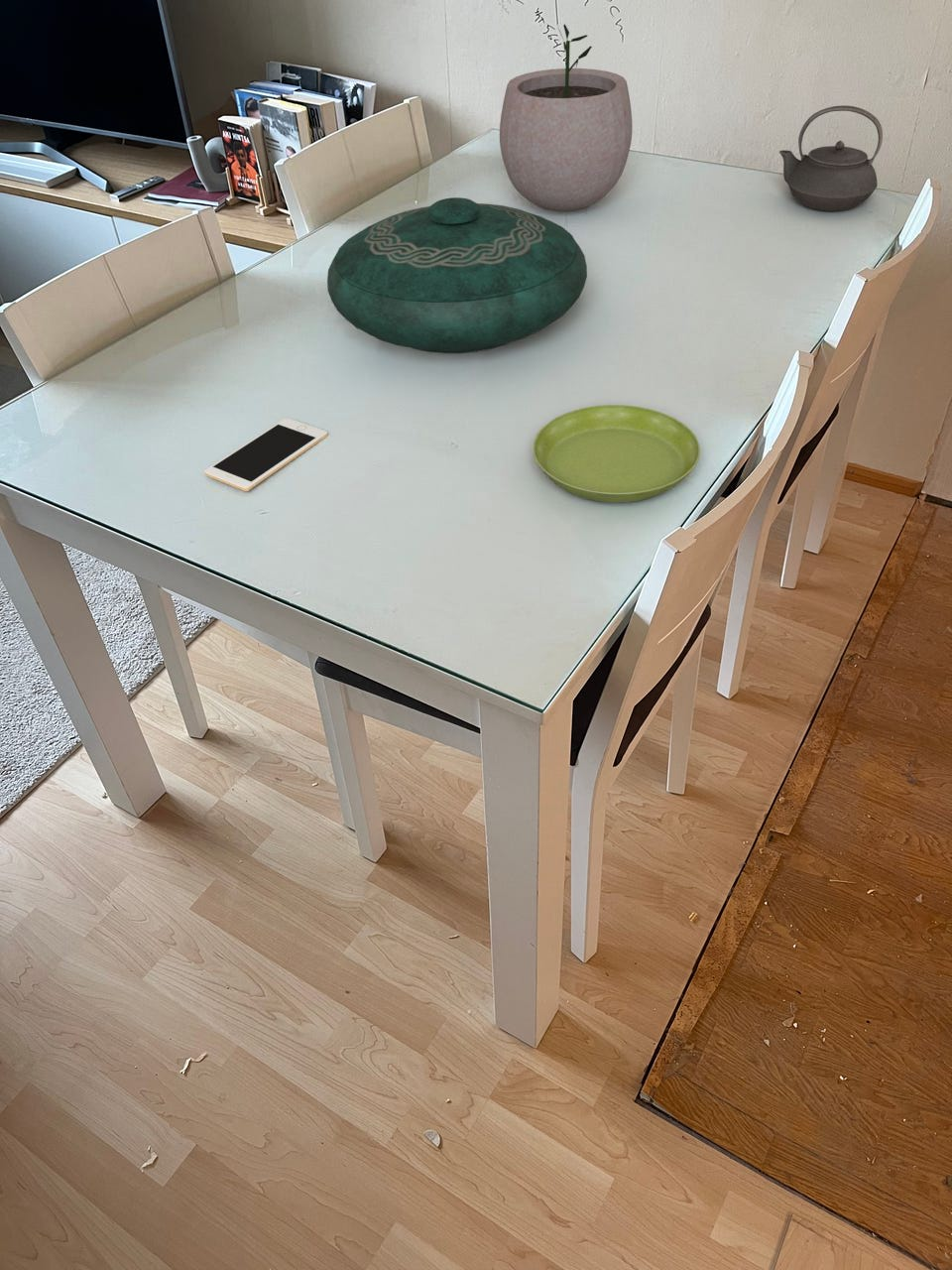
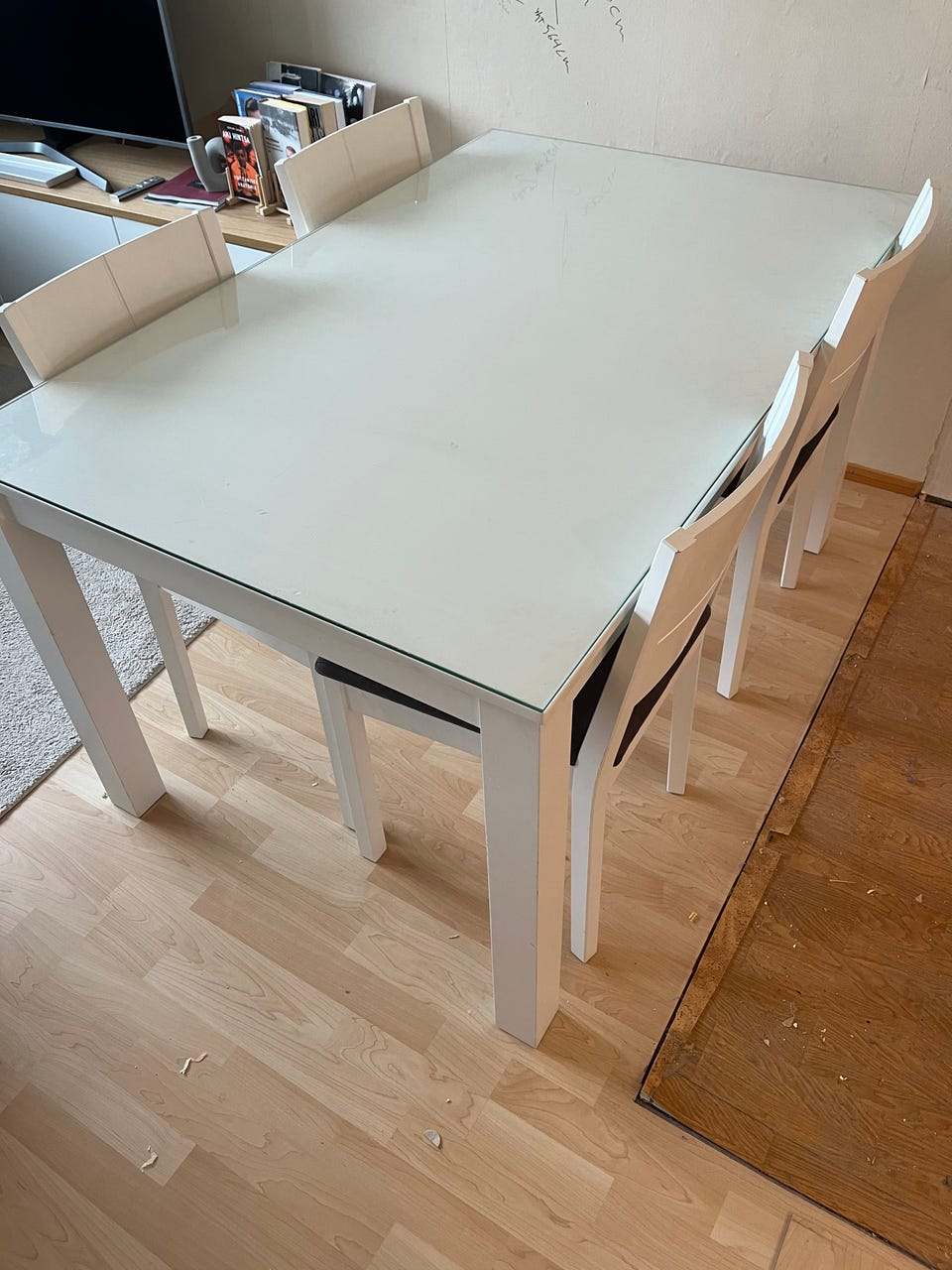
- teapot (830, 155)
- cell phone (267, 452)
- decorative bowl (456, 263)
- plant pot (565, 118)
- saucer (615, 456)
